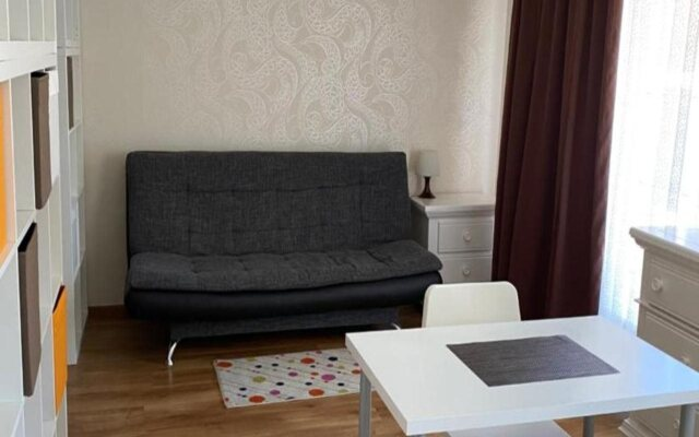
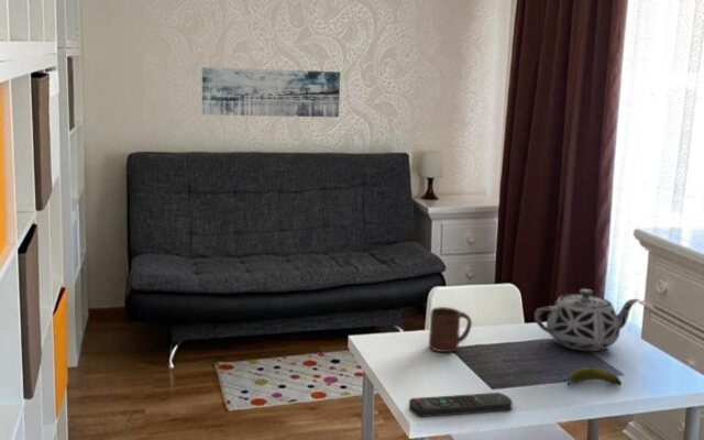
+ cup (448, 329)
+ wall art (272, 92)
+ banana (590, 377)
+ remote control (460, 404)
+ teapot (586, 316)
